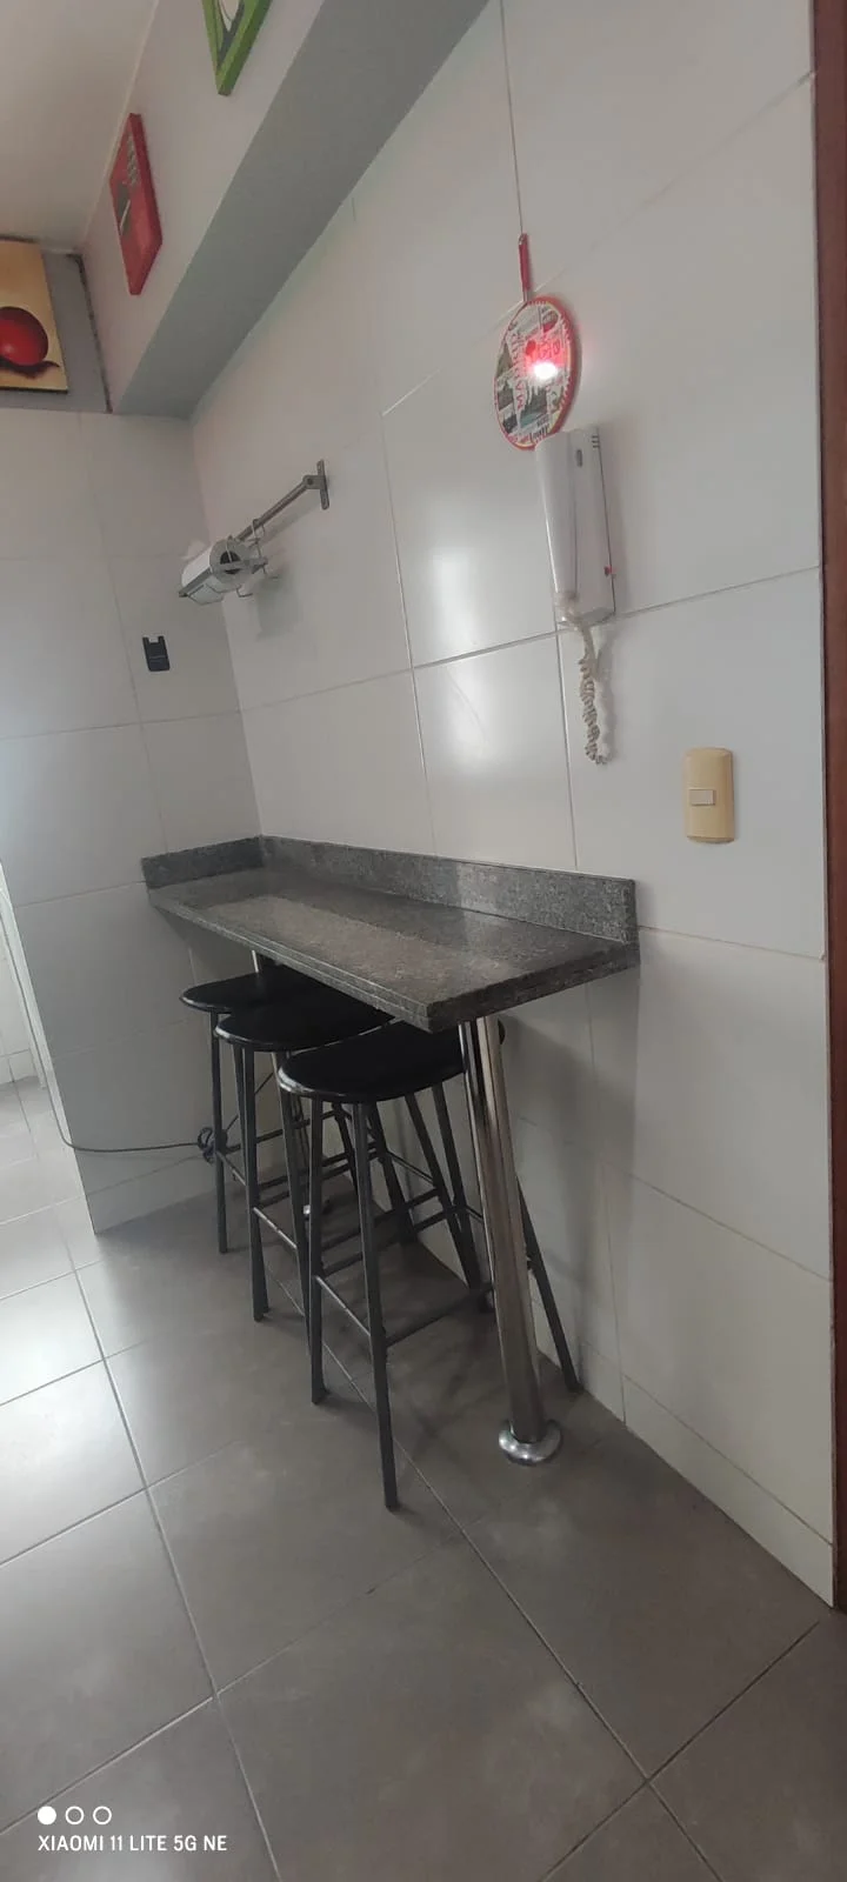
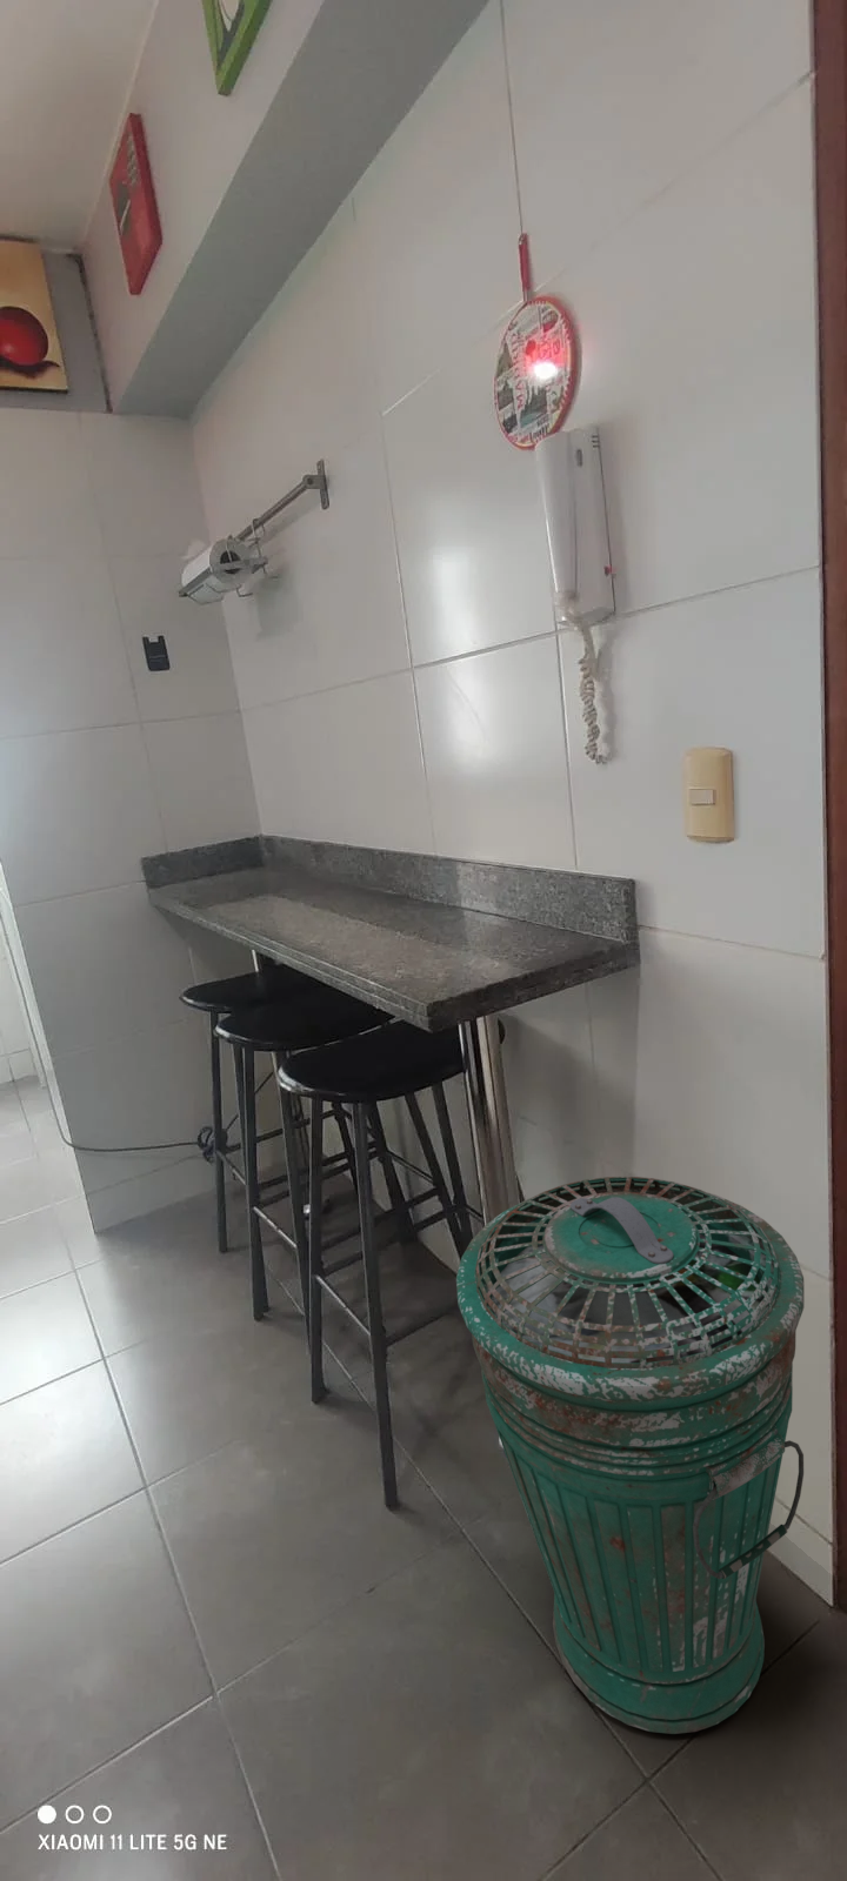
+ trash can (637, 1429)
